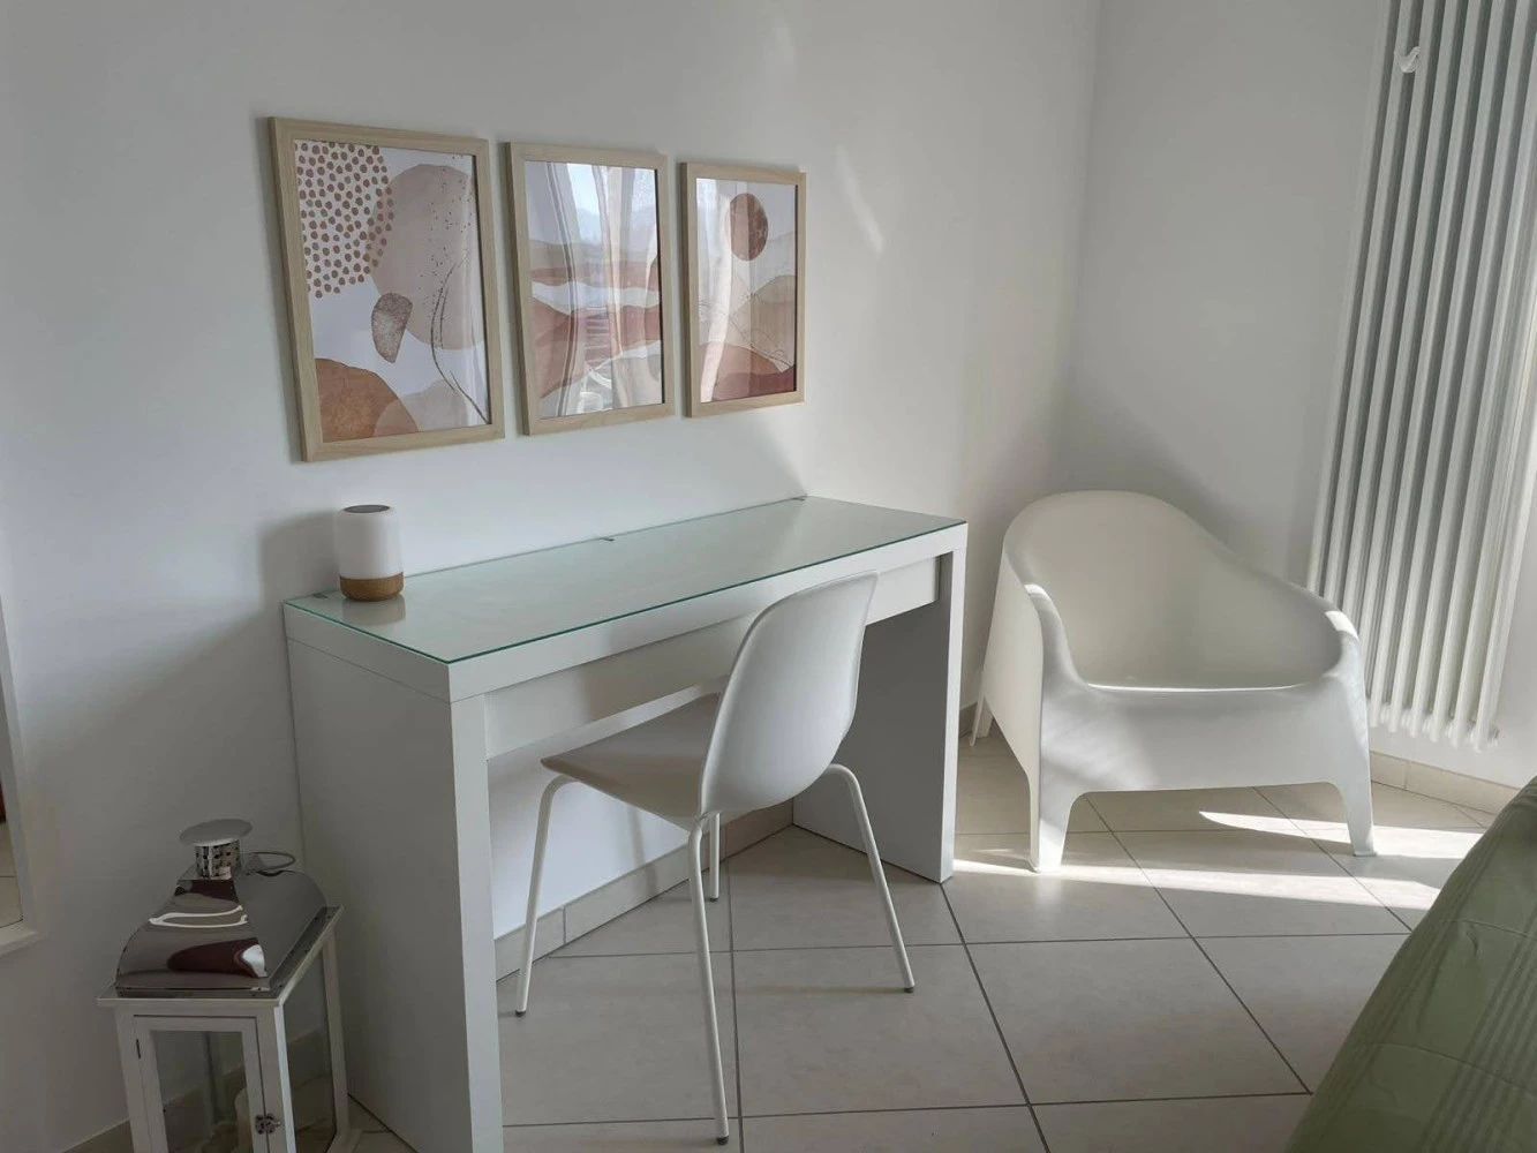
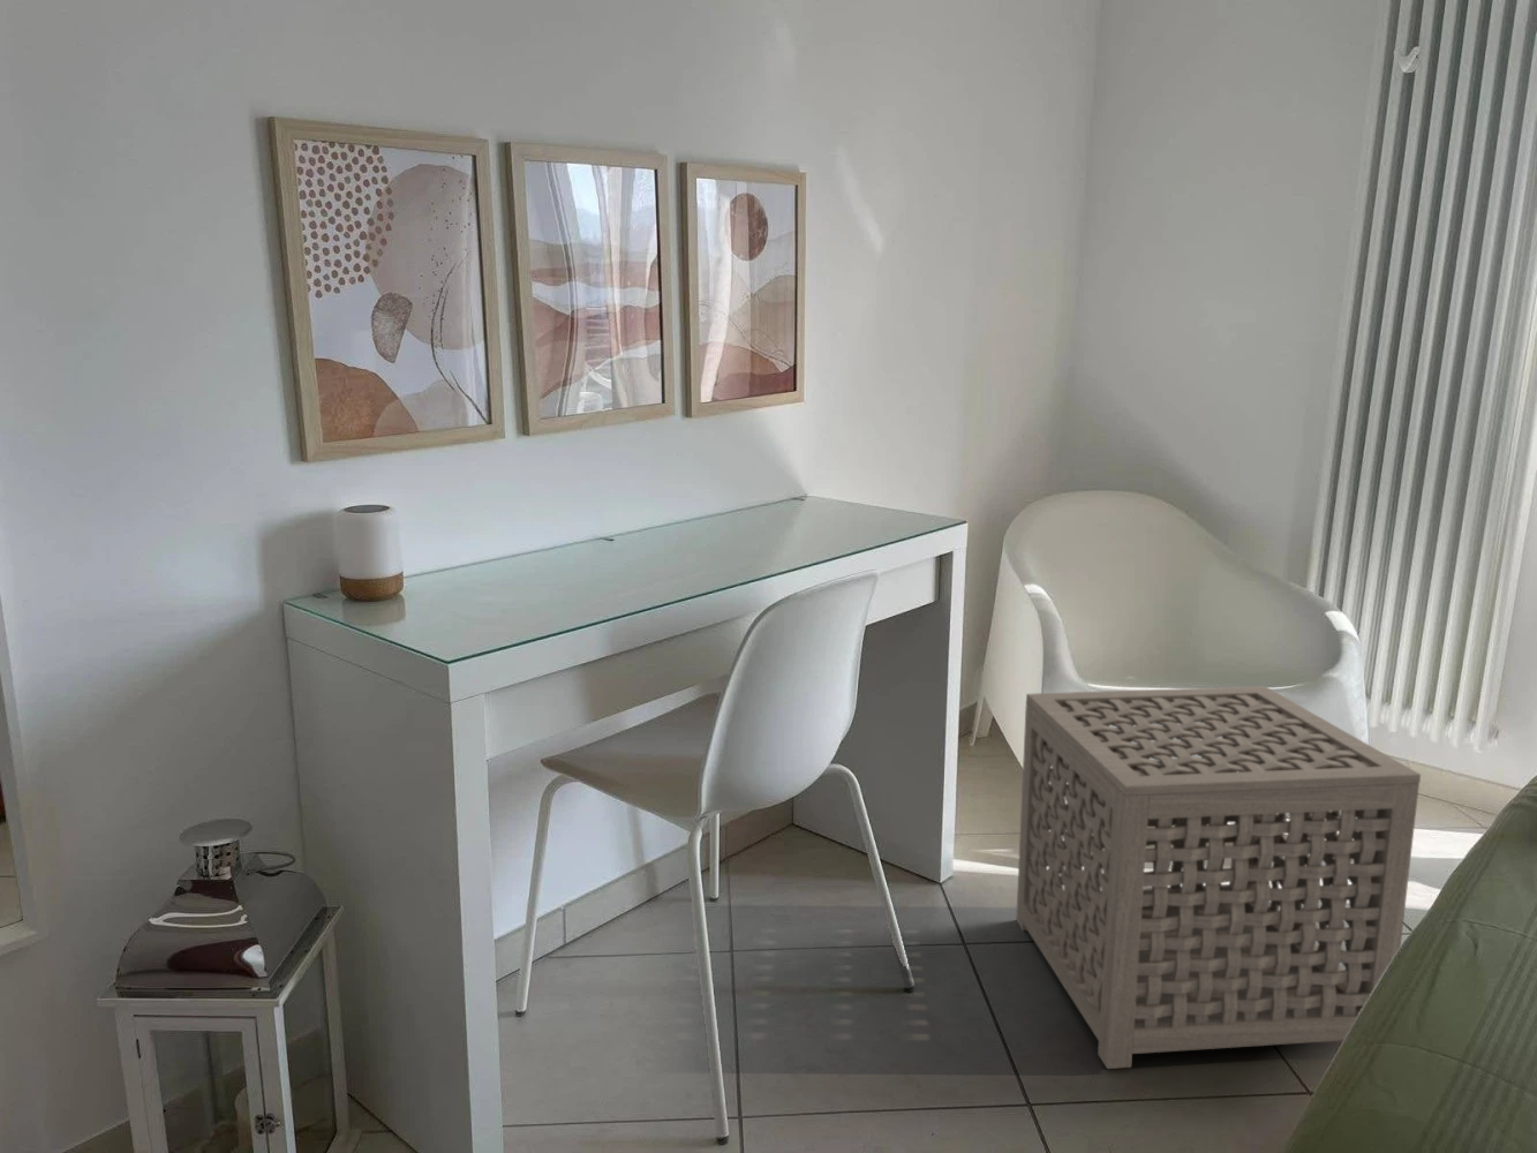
+ side table (1193, 857)
